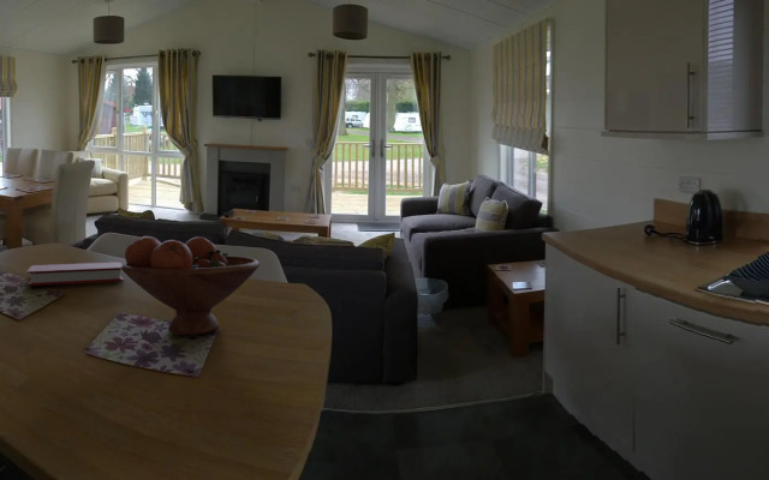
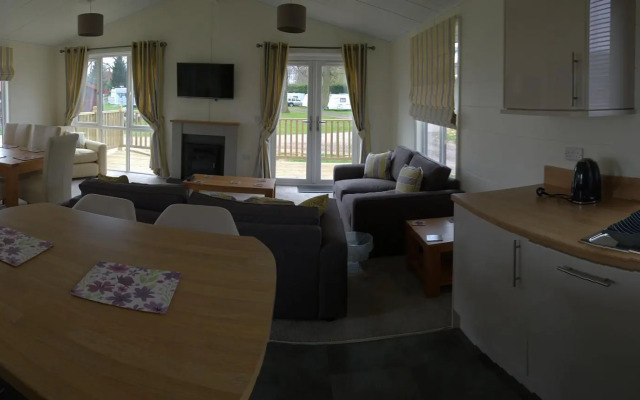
- book (77, 272)
- fruit bowl (192, 283)
